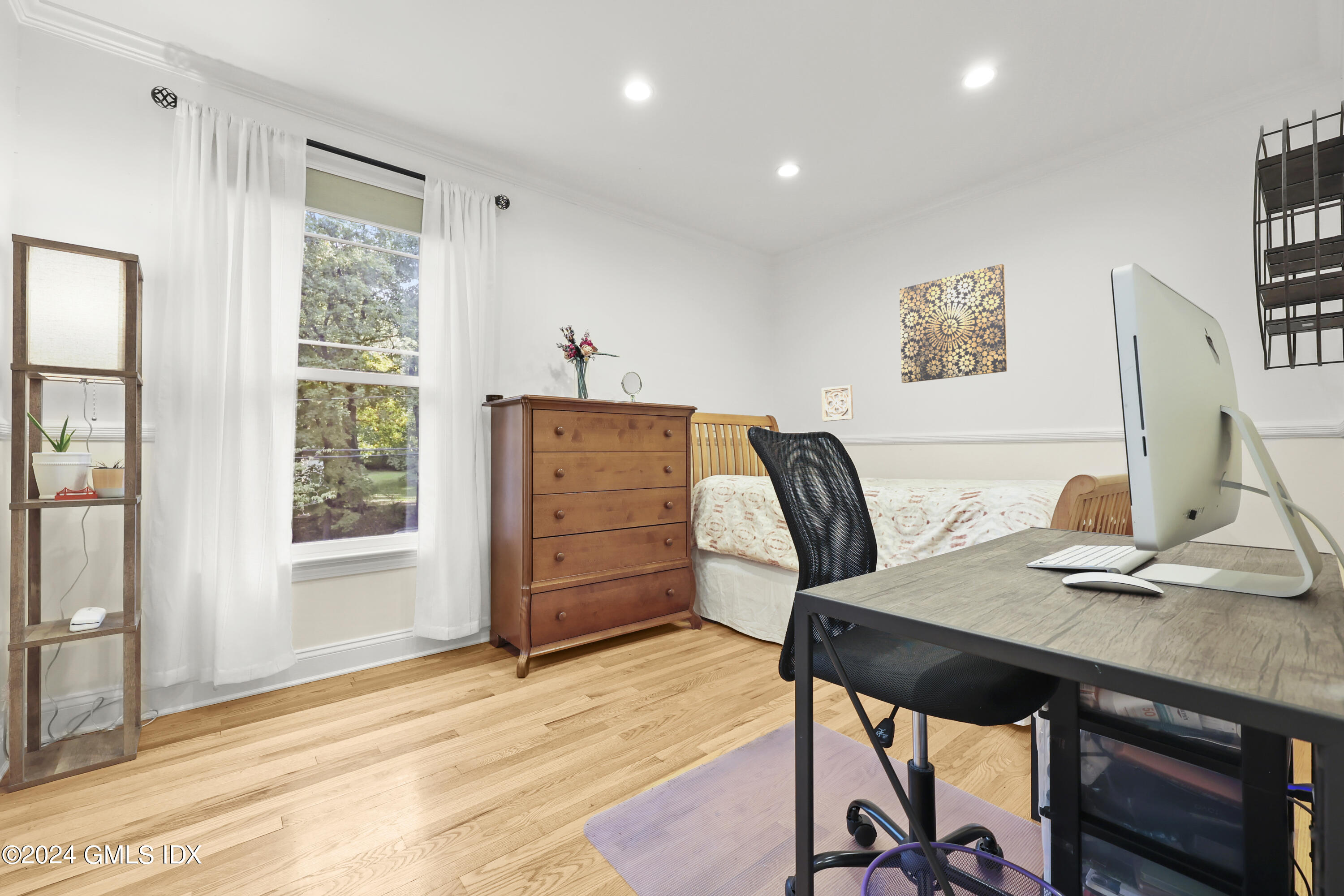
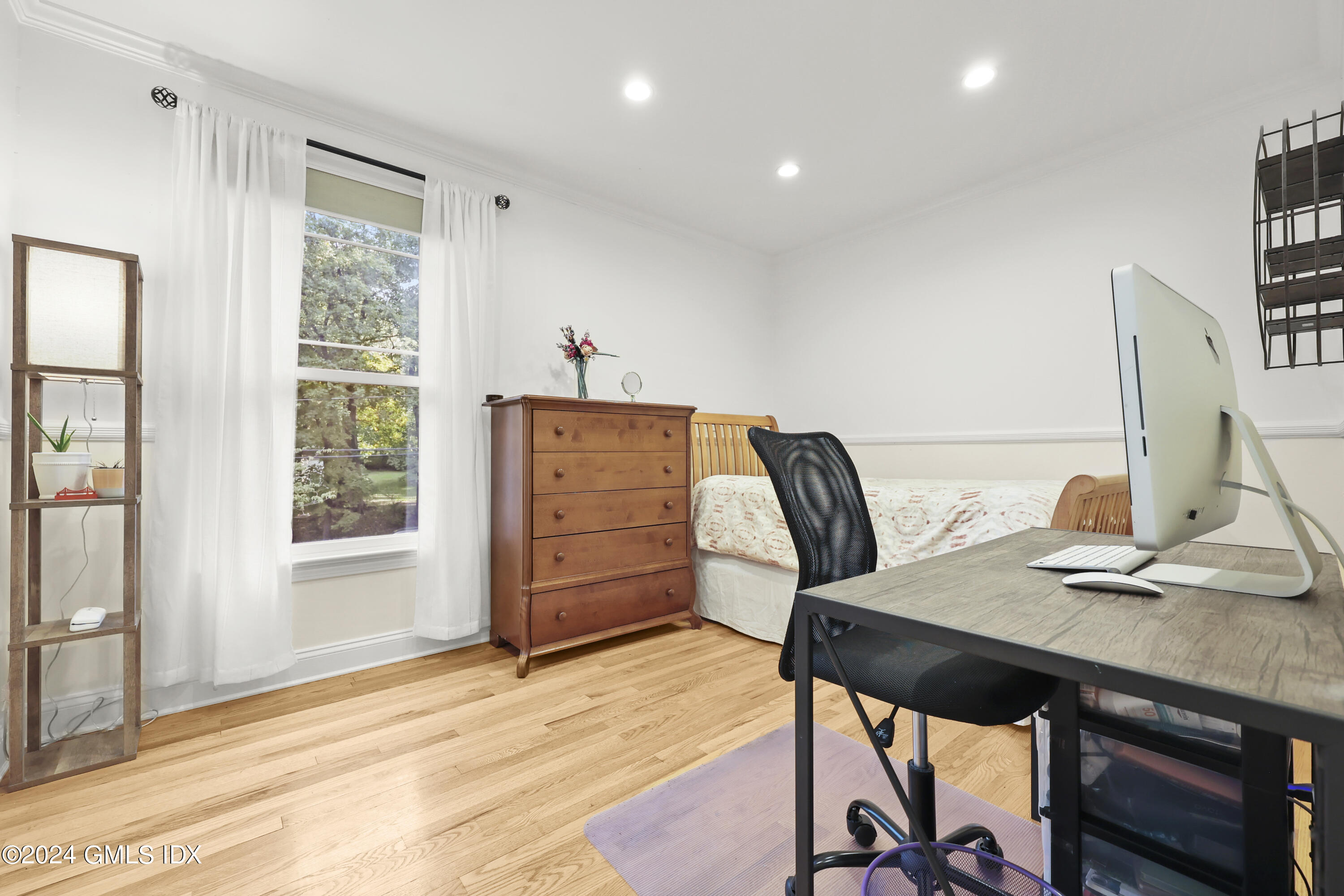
- wall art (950, 327)
- wall ornament (837, 403)
